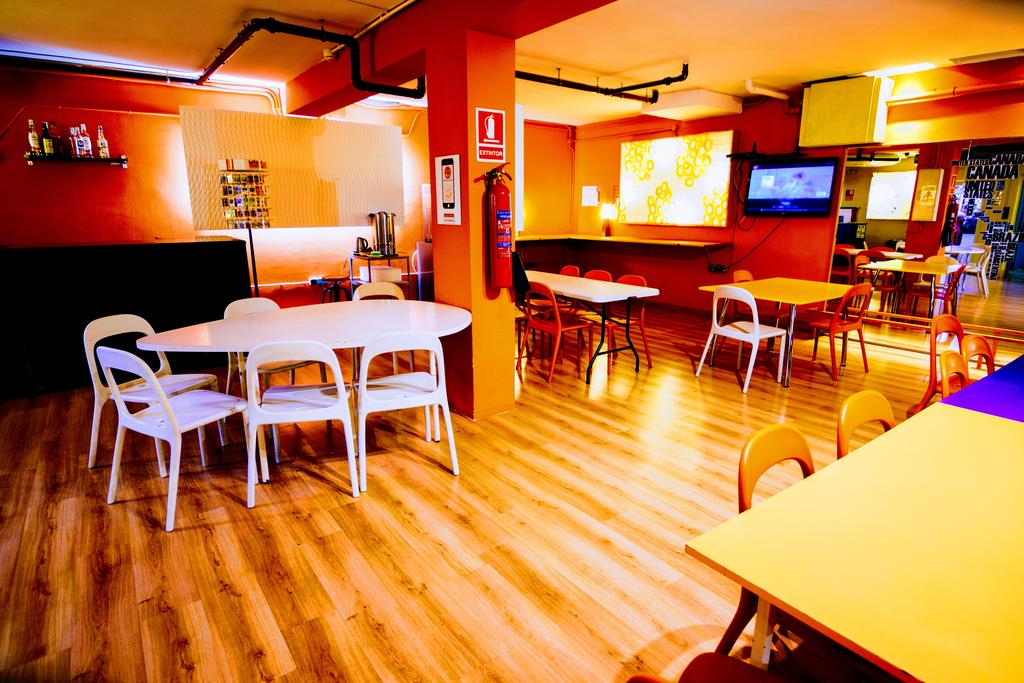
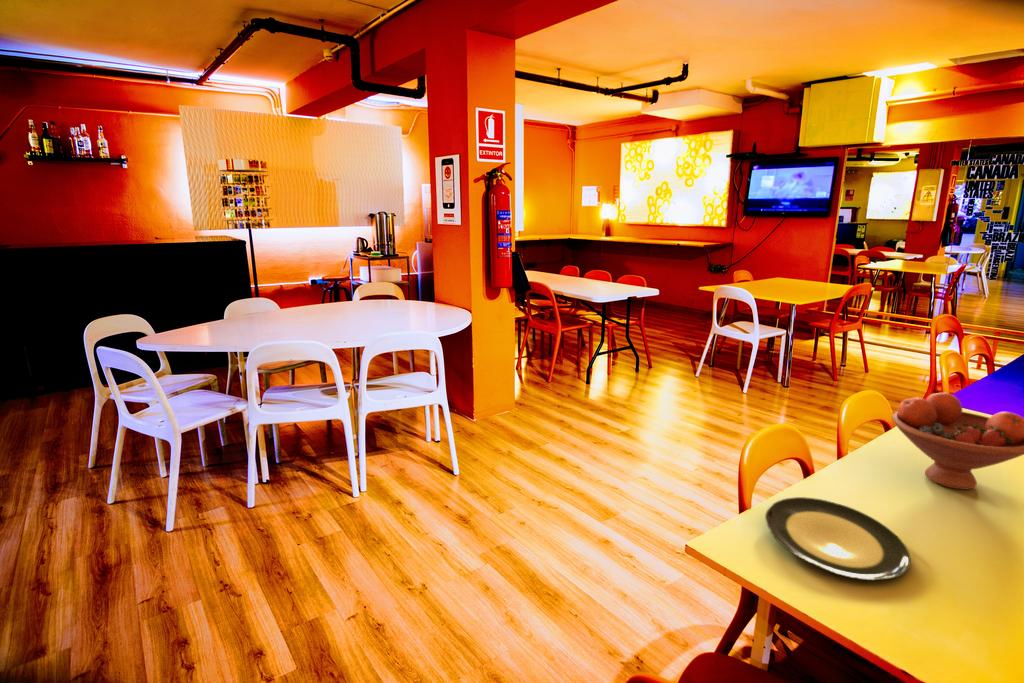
+ plate (833, 536)
+ fruit bowl (957, 443)
